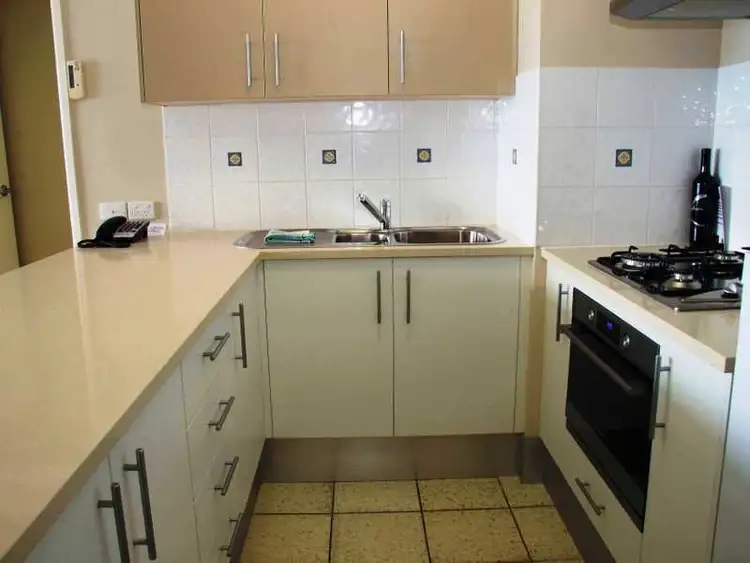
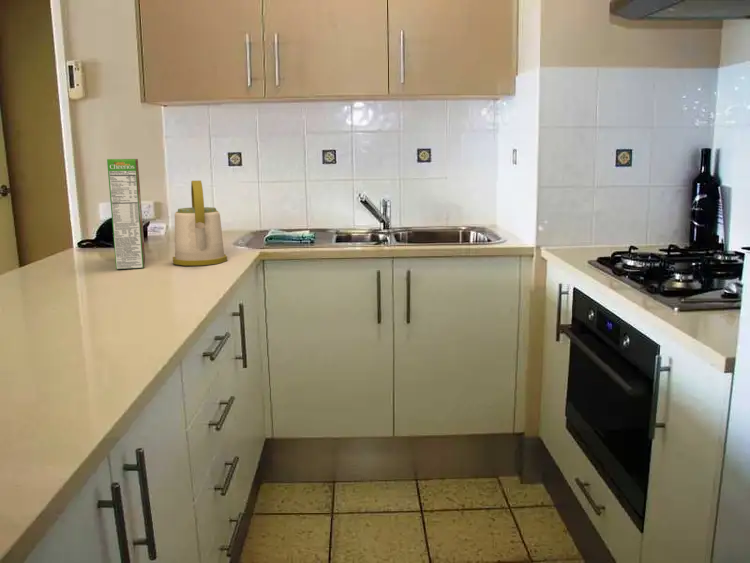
+ cereal box (127, 211)
+ kettle (198, 221)
